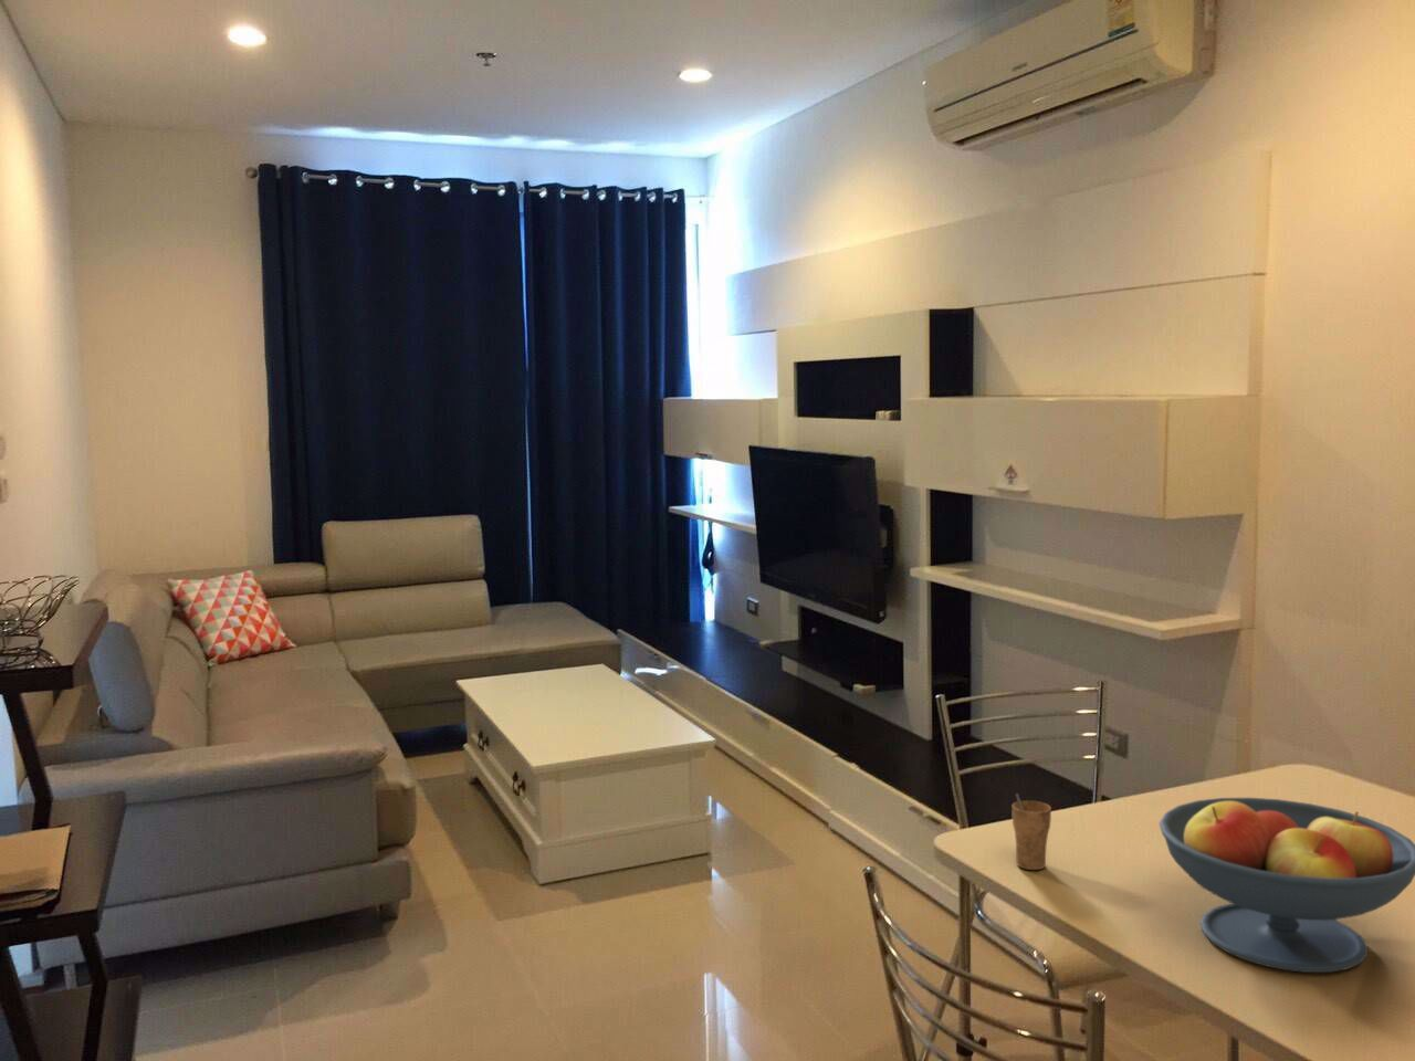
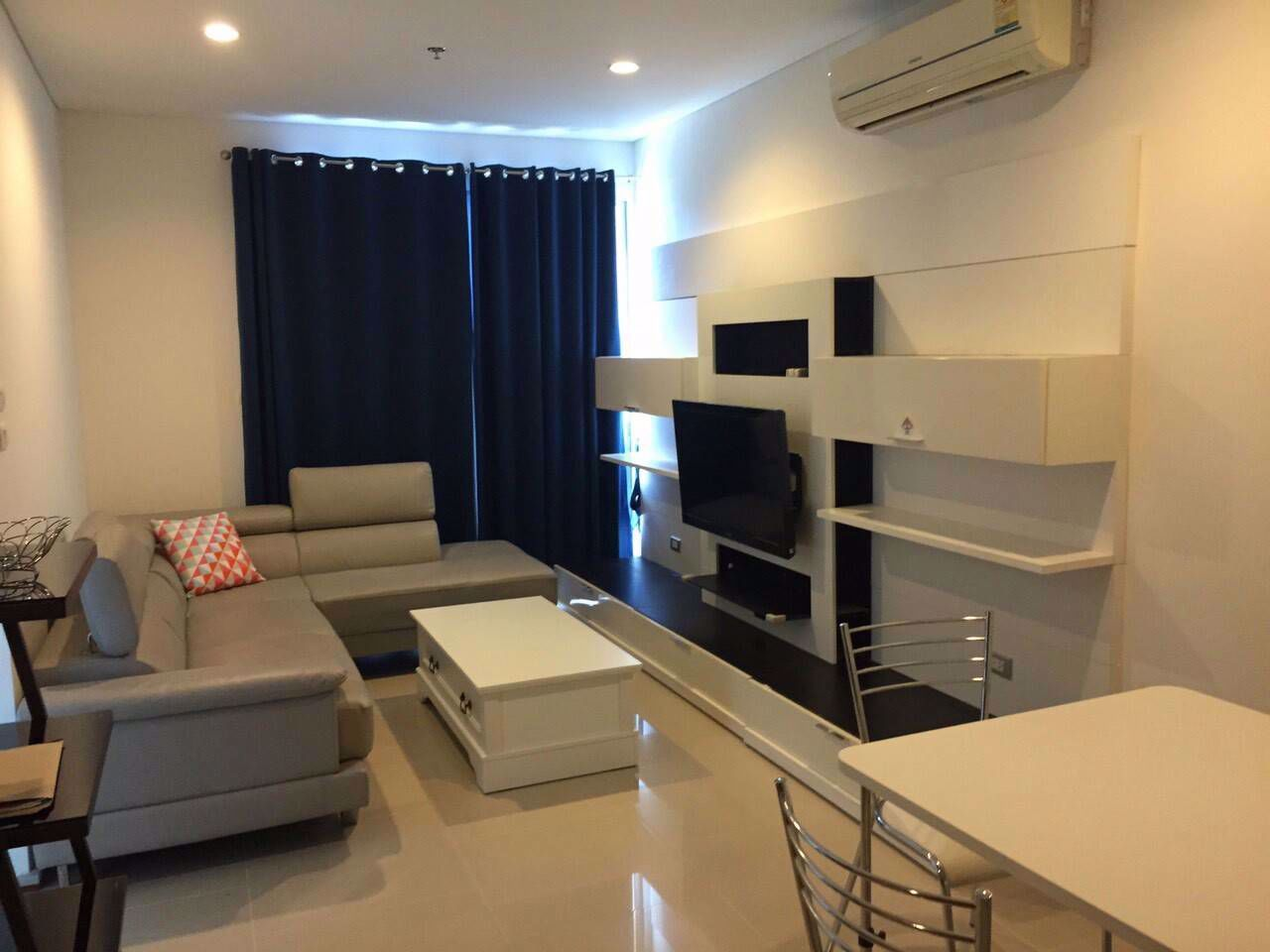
- fruit bowl (1284, 867)
- cup (1031, 828)
